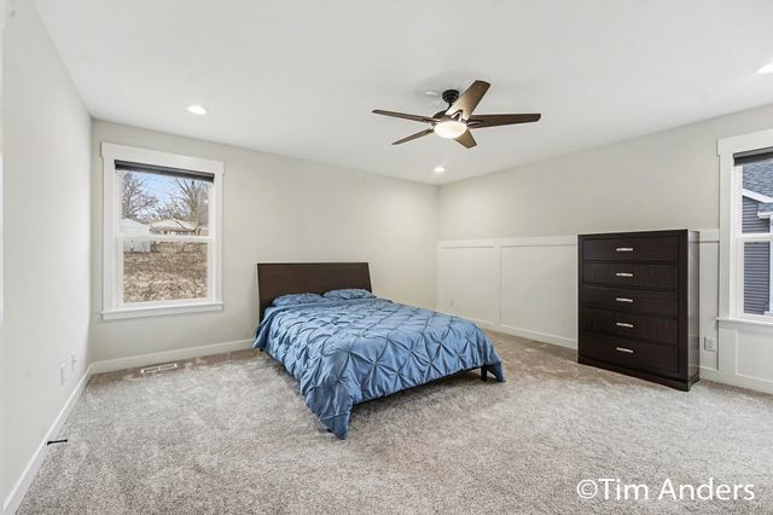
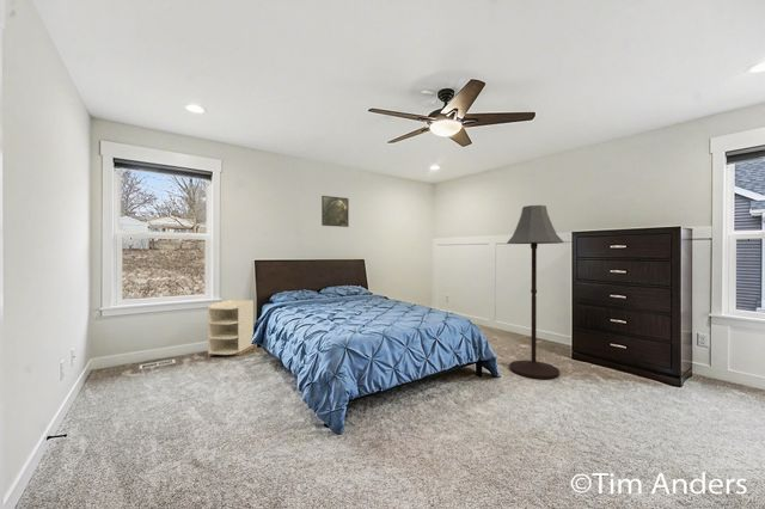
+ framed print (335, 211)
+ floor lamp (533, 288)
+ nightstand (231, 326)
